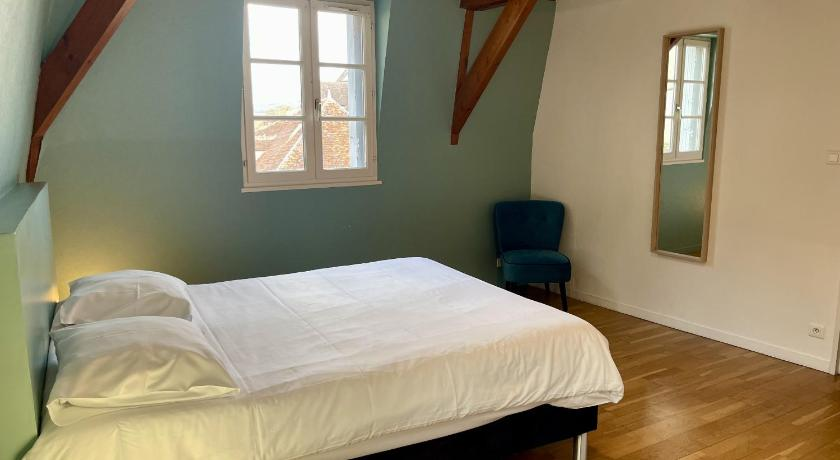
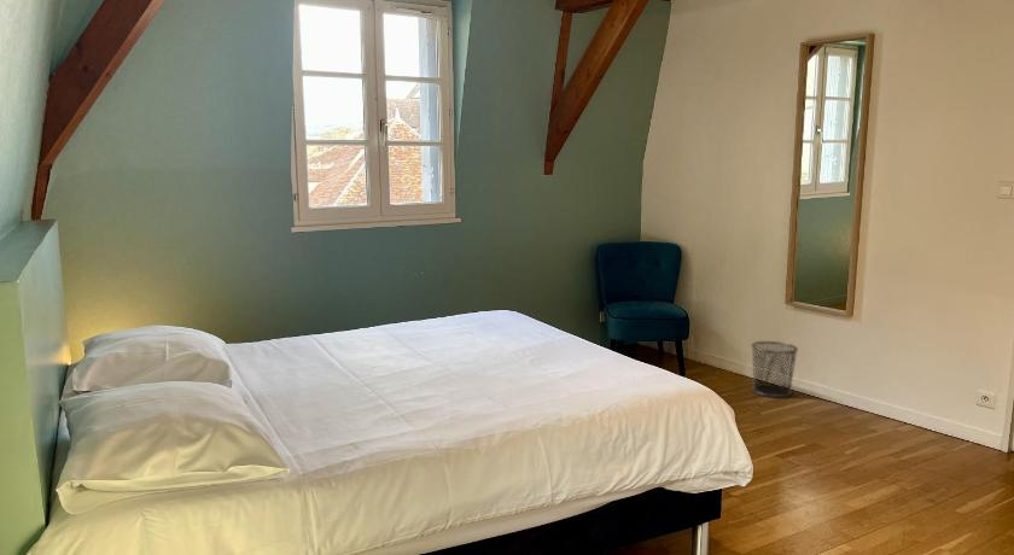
+ waste bin (773, 368)
